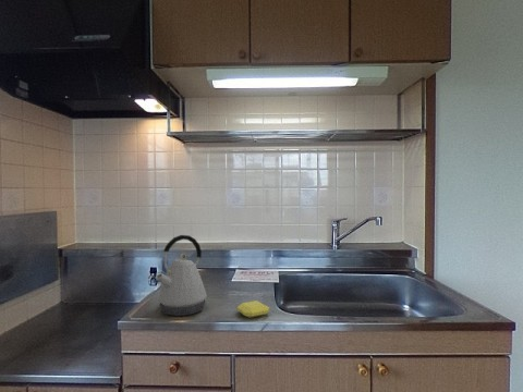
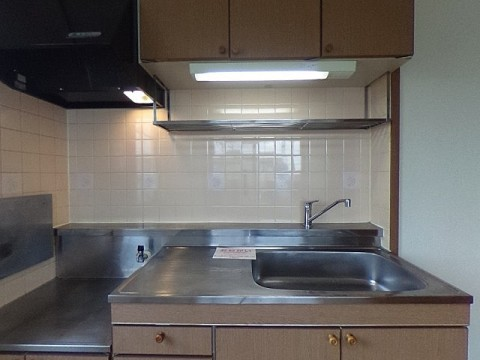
- kettle (181, 272)
- soap bar (253, 308)
